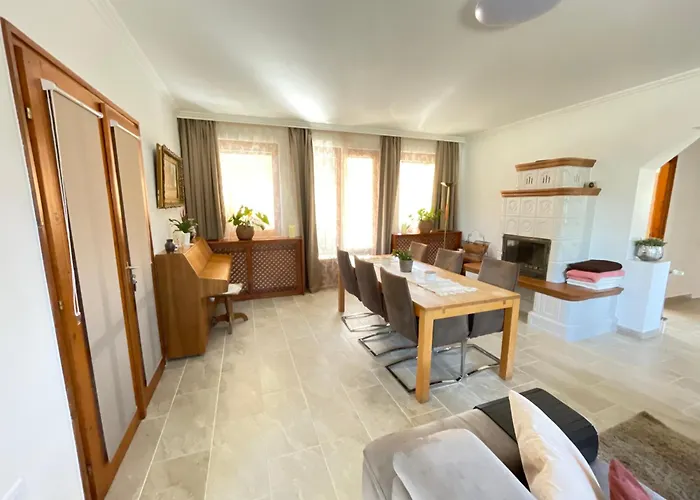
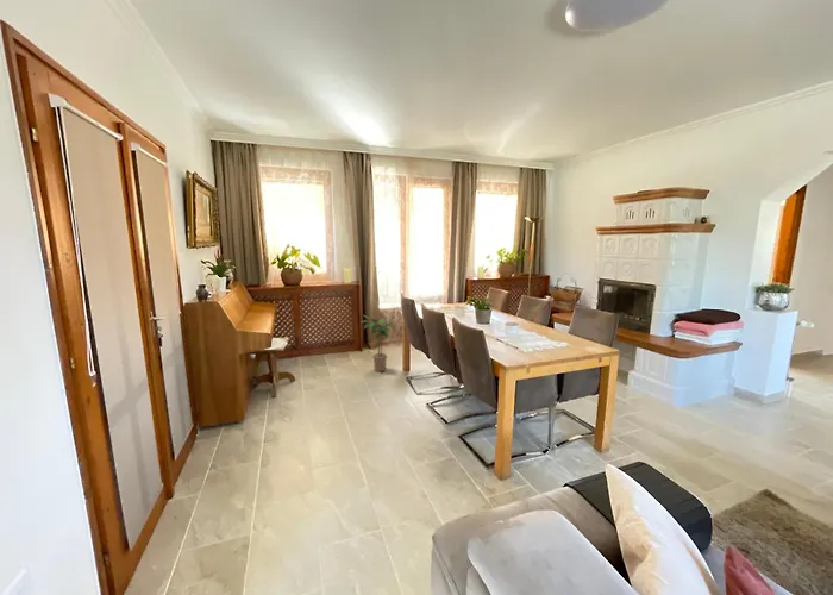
+ potted plant (378, 343)
